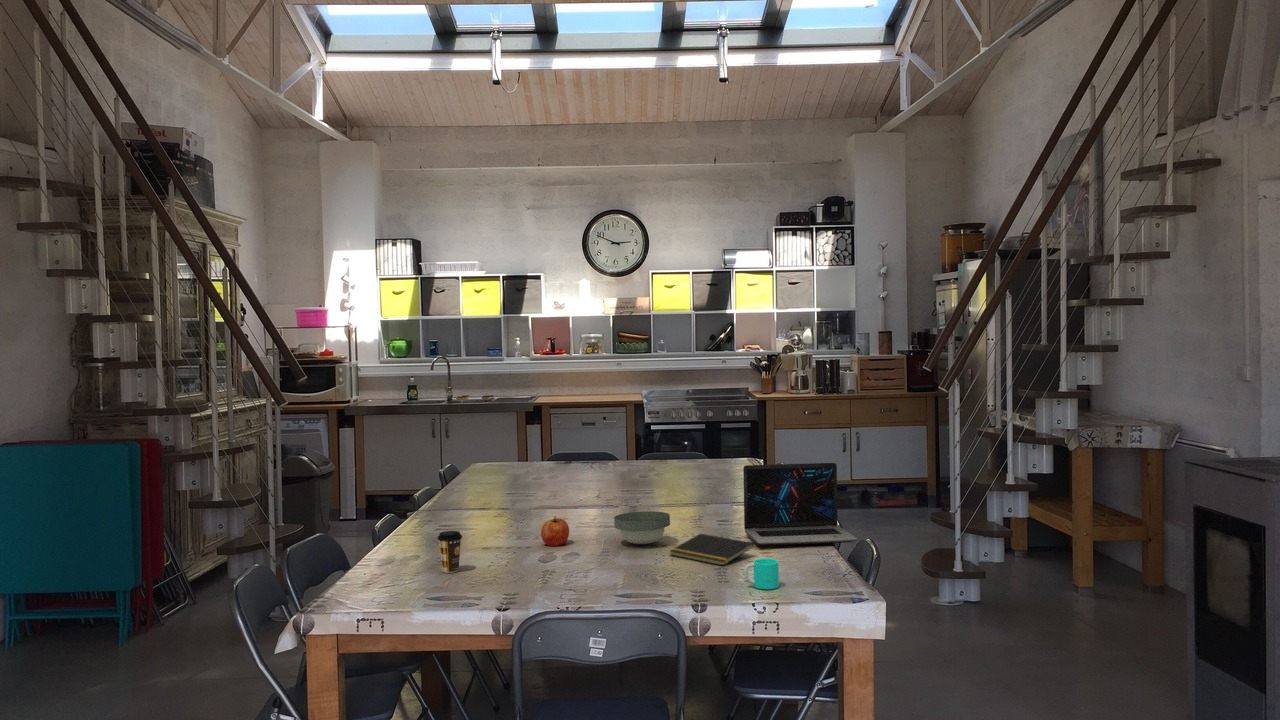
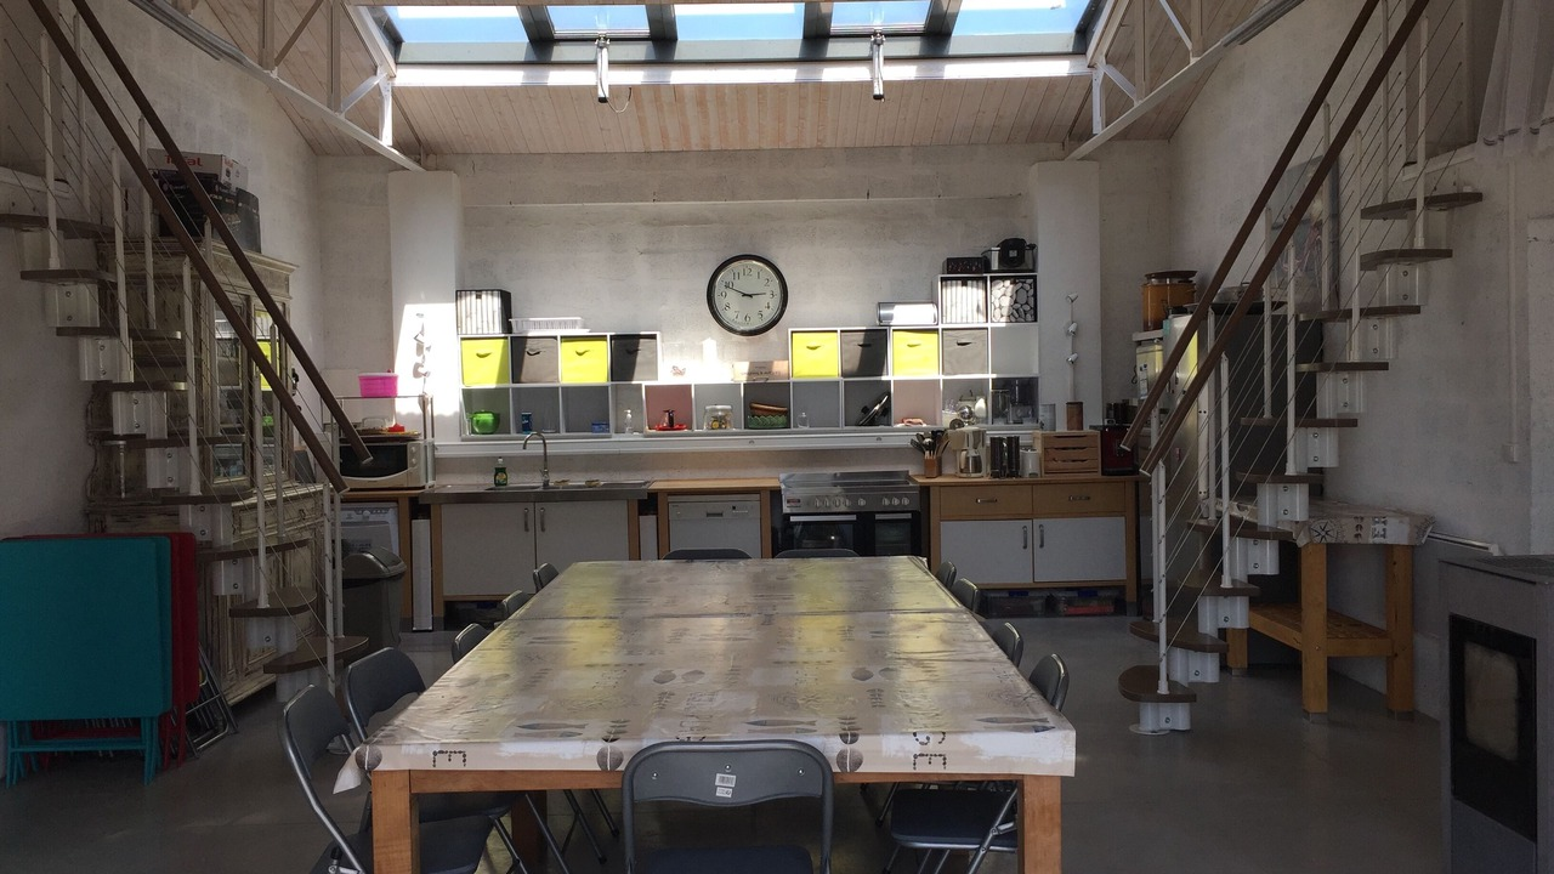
- notepad (711, 548)
- bowl (642, 529)
- cup (761, 573)
- fruit (555, 530)
- laptop (798, 503)
- coffee cup (450, 551)
